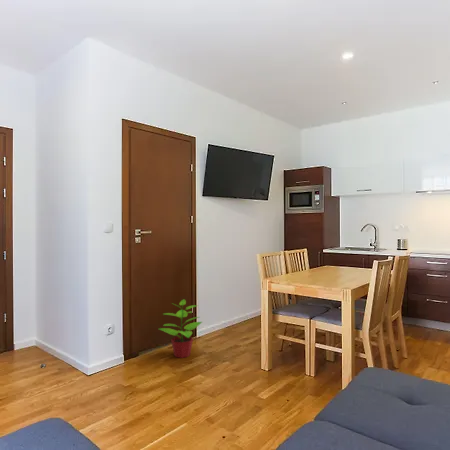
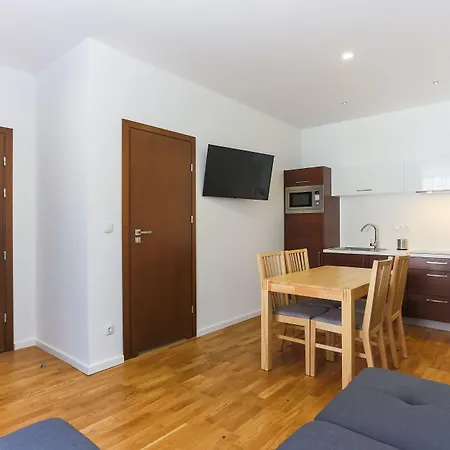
- potted plant (184, 327)
